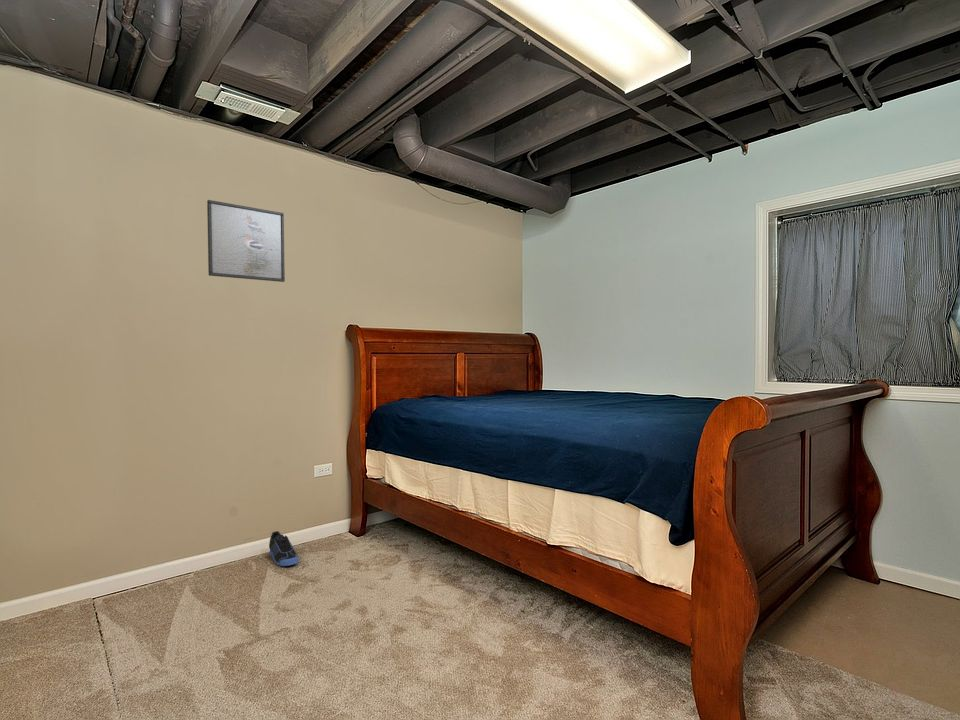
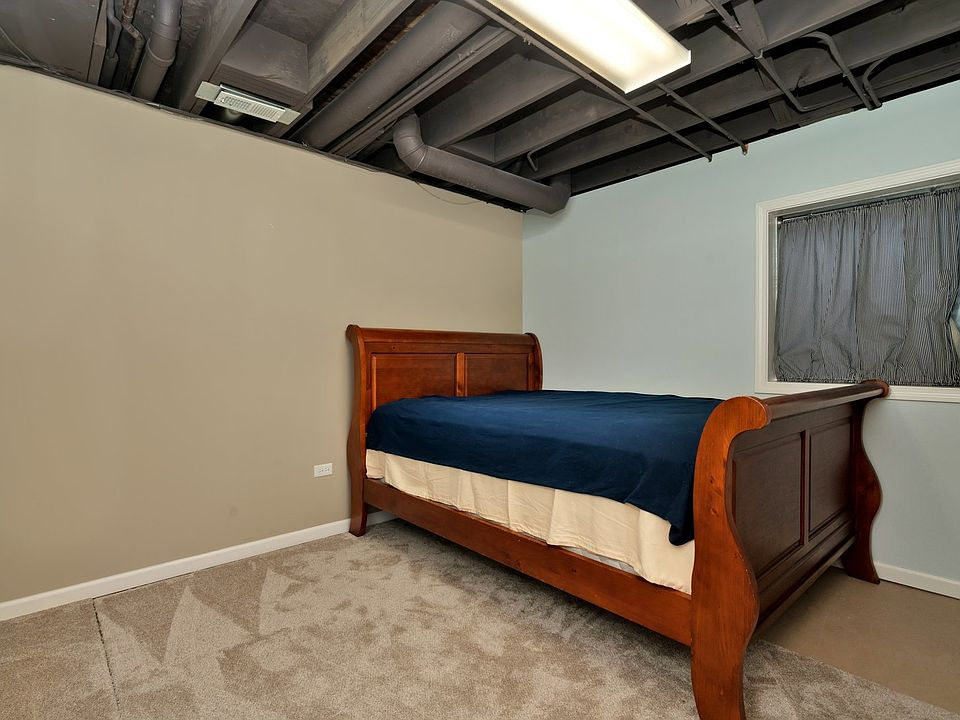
- sneaker (282, 548)
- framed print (247, 242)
